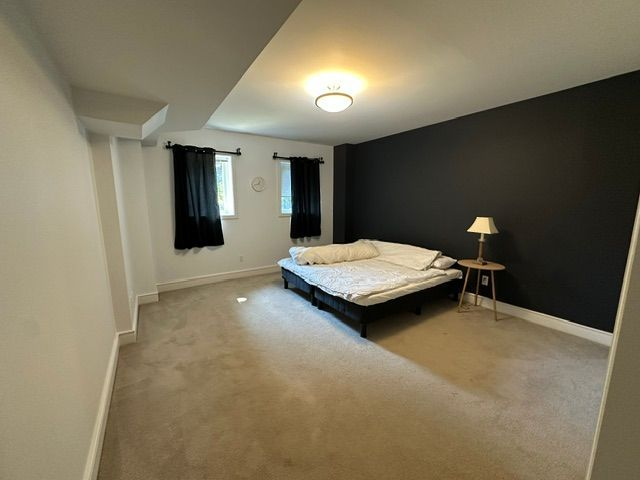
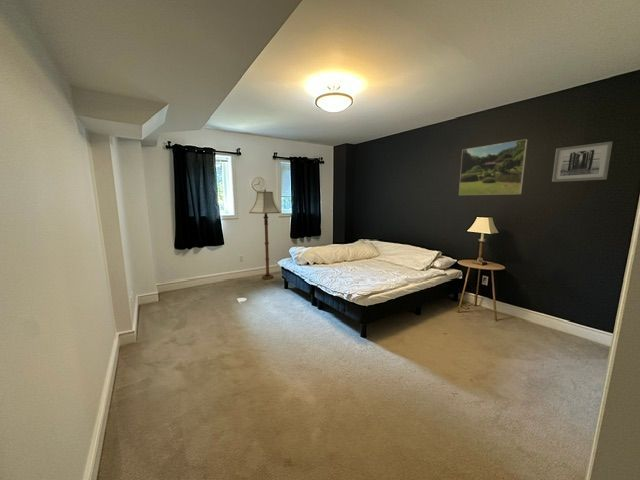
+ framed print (489, 170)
+ floor lamp (266, 234)
+ wall art (580, 163)
